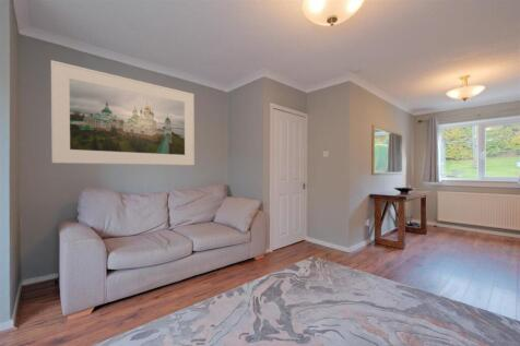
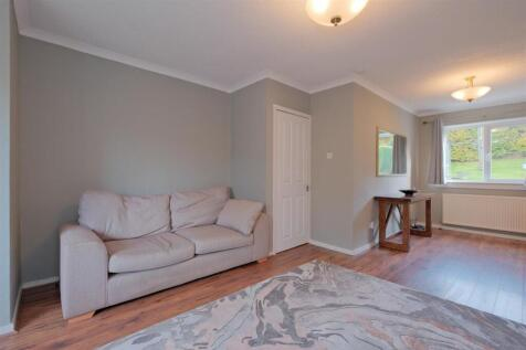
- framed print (135, 122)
